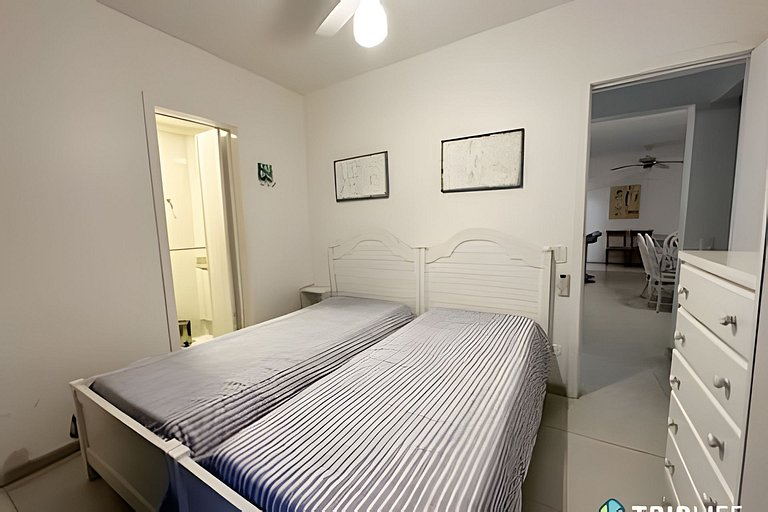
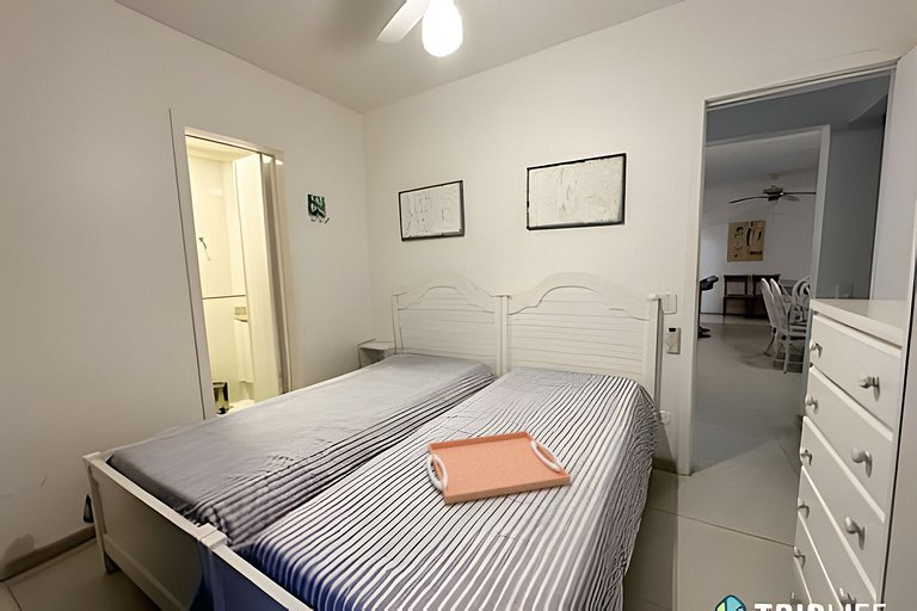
+ serving tray (492, 461)
